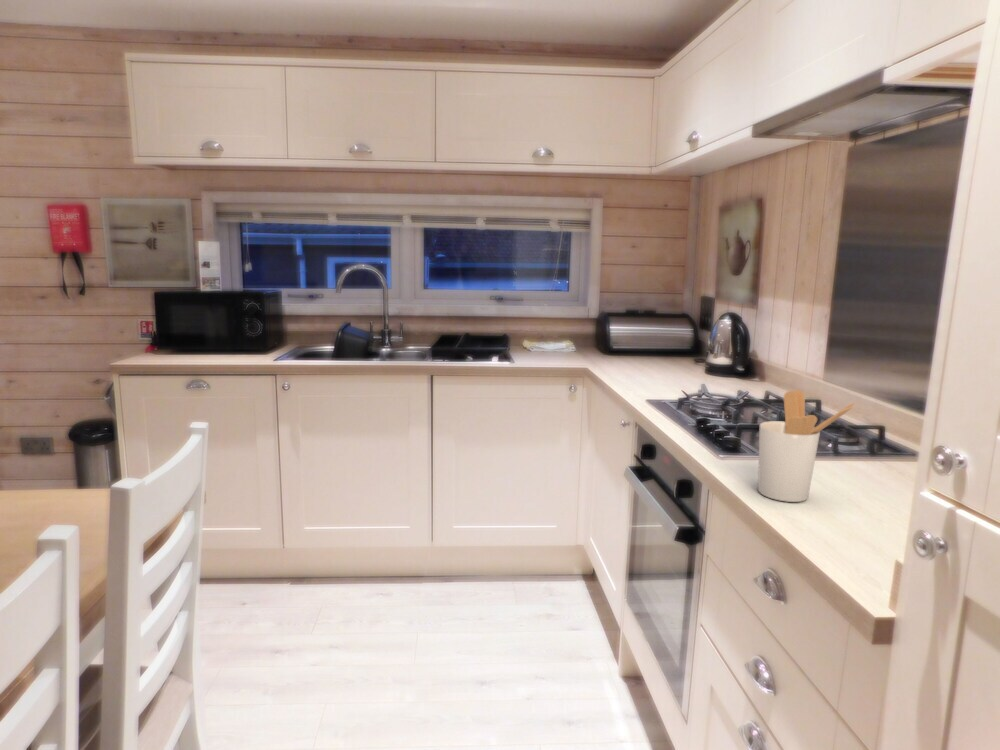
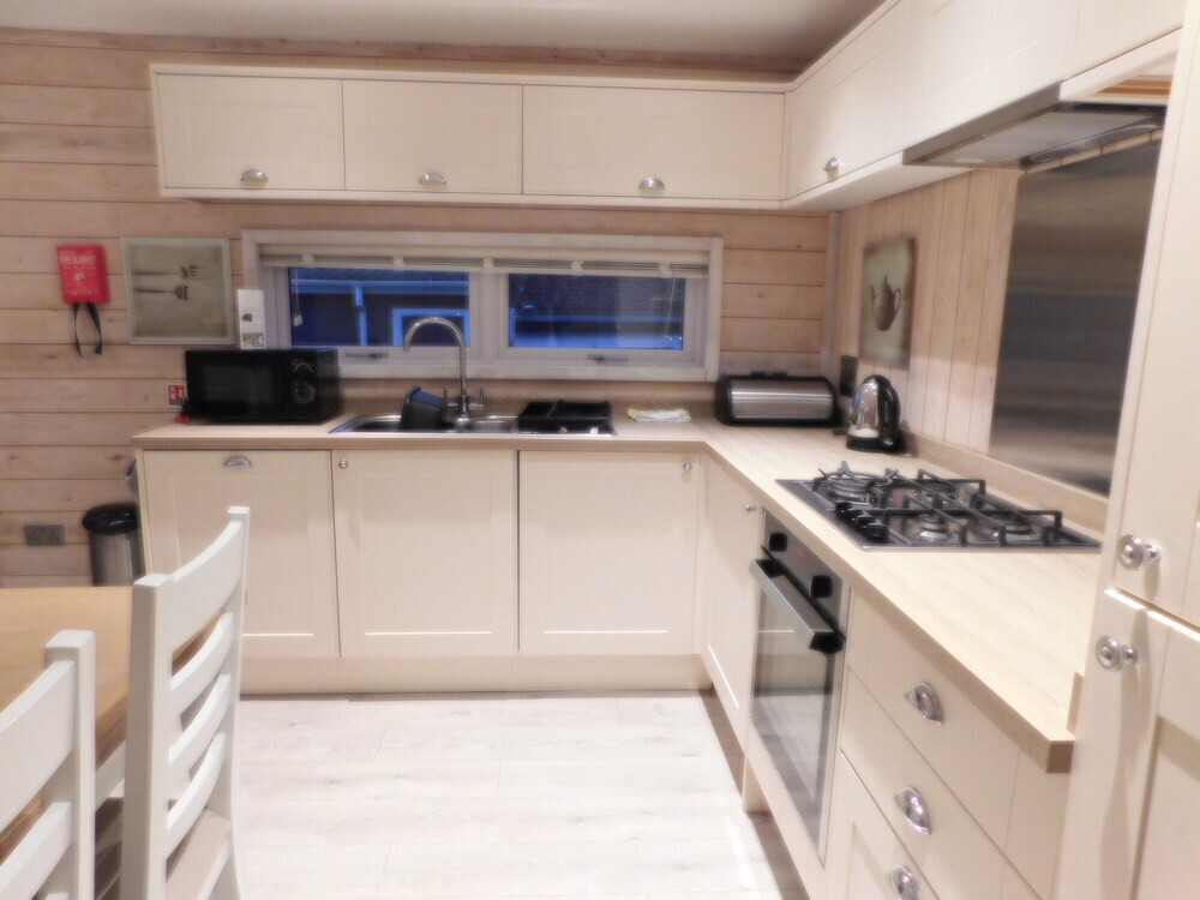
- utensil holder (803, 446)
